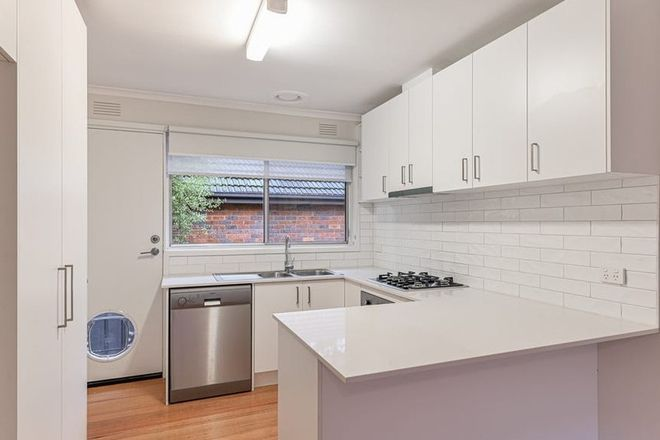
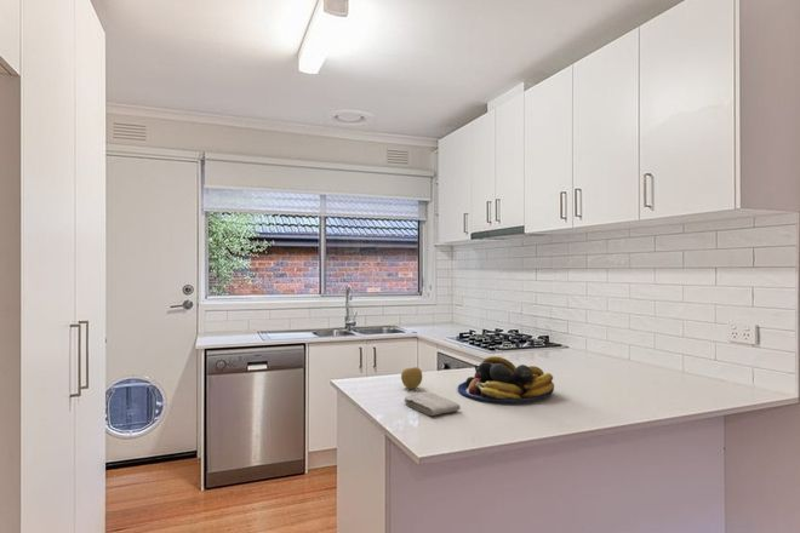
+ apple (411, 377)
+ fruit bowl (503, 373)
+ washcloth (430, 402)
